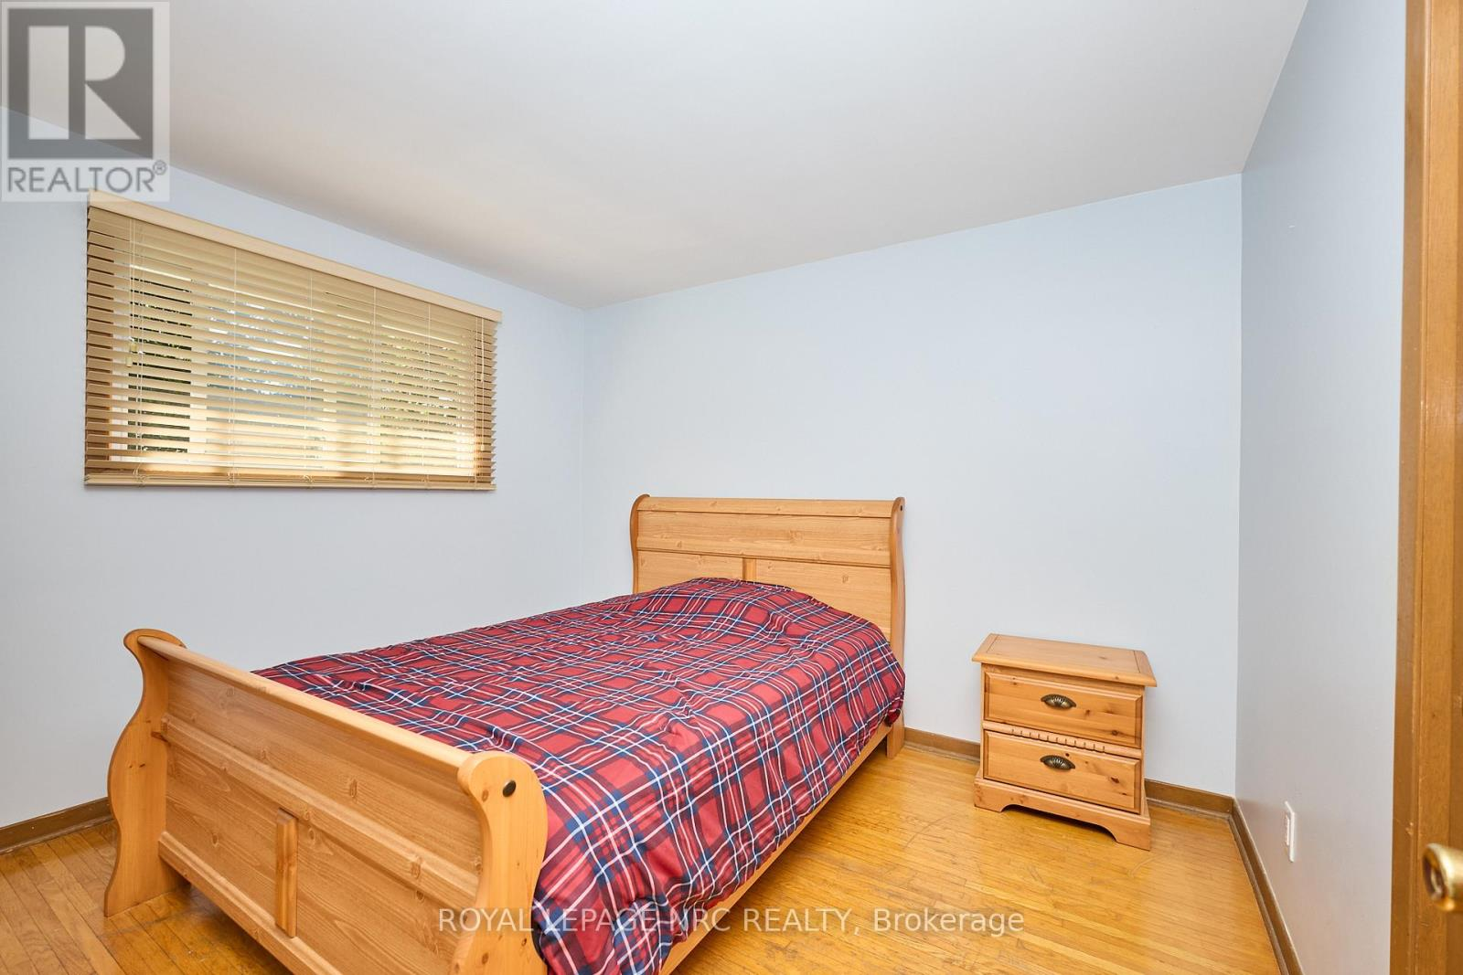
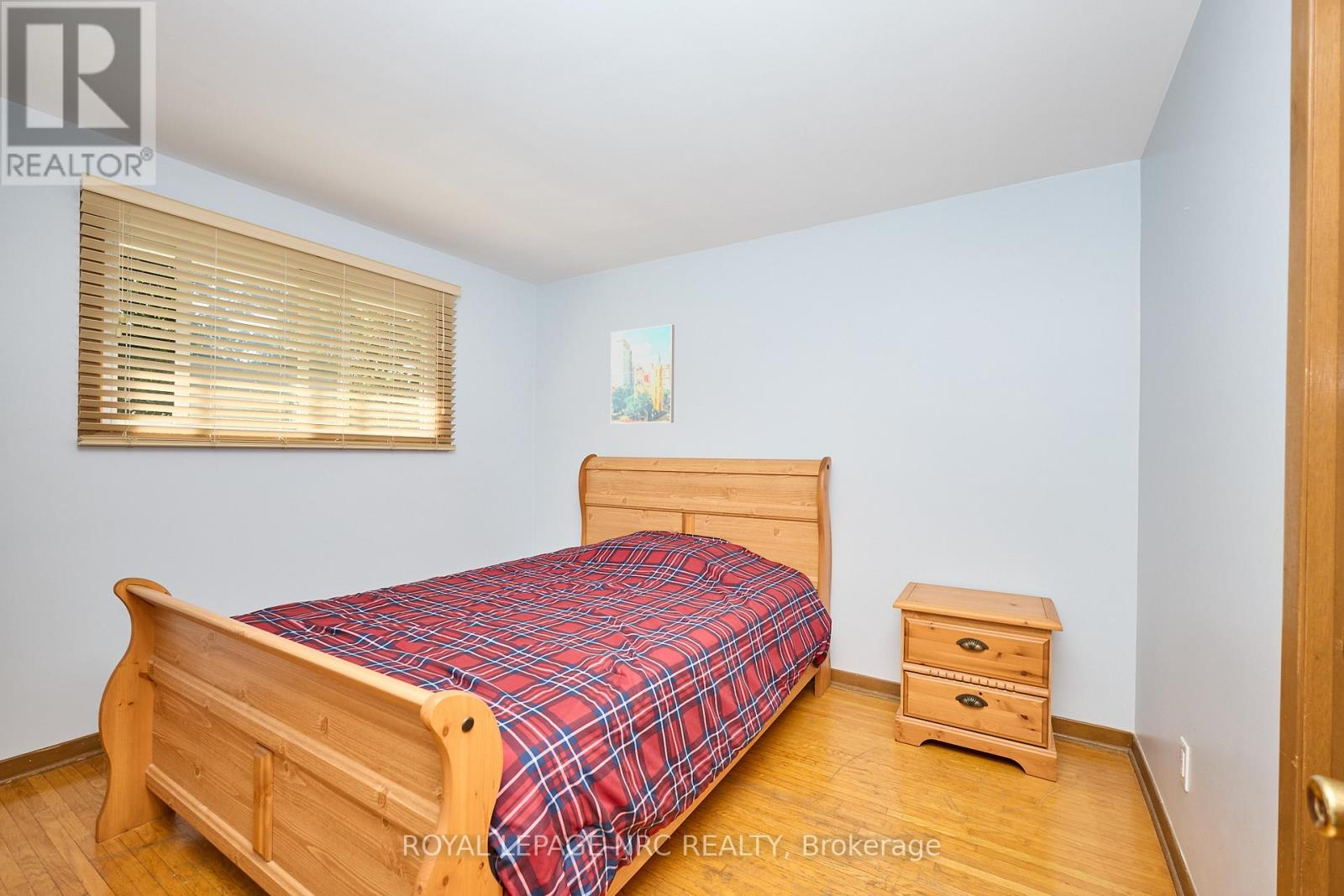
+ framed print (641, 375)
